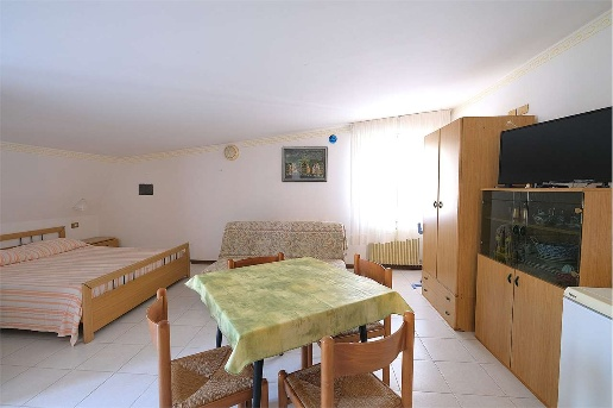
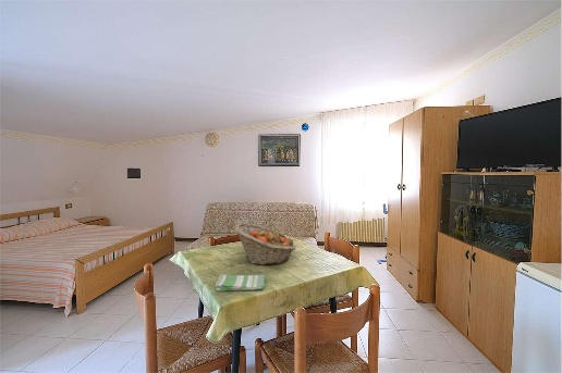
+ dish towel (241, 281)
+ fruit basket (265, 241)
